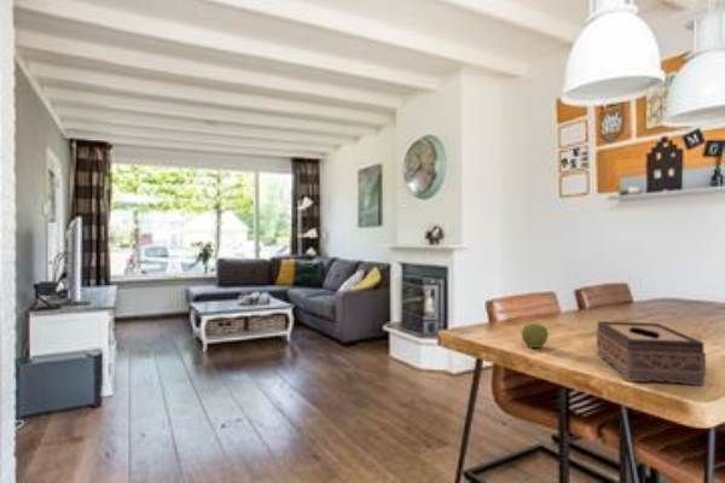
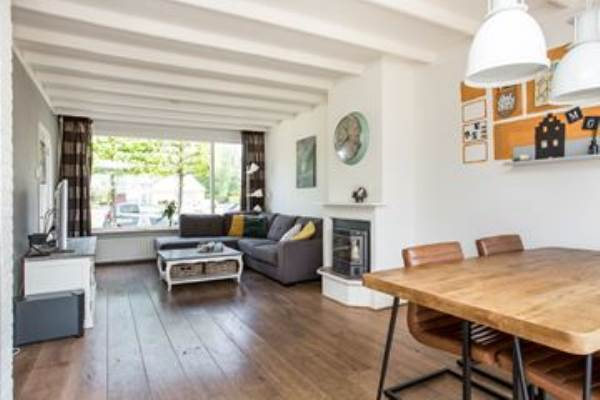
- tissue box (644, 349)
- apple (534, 336)
